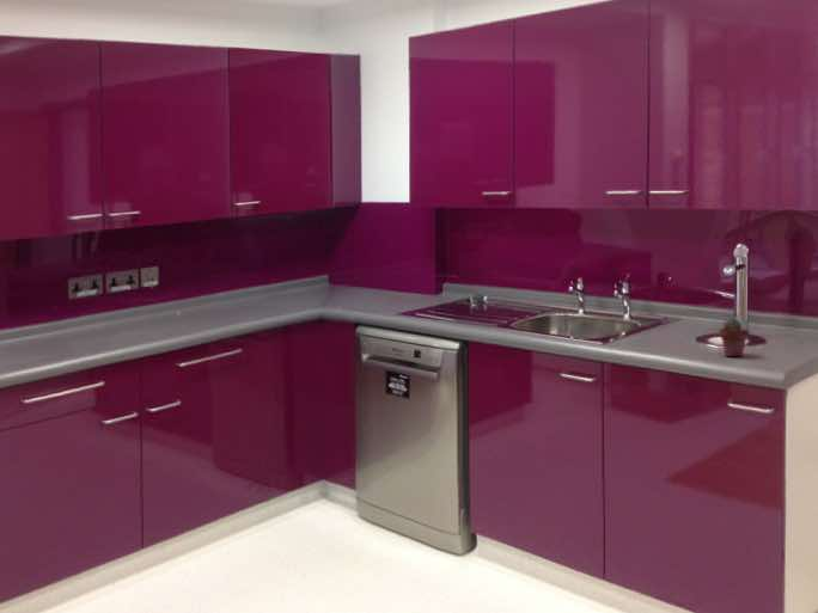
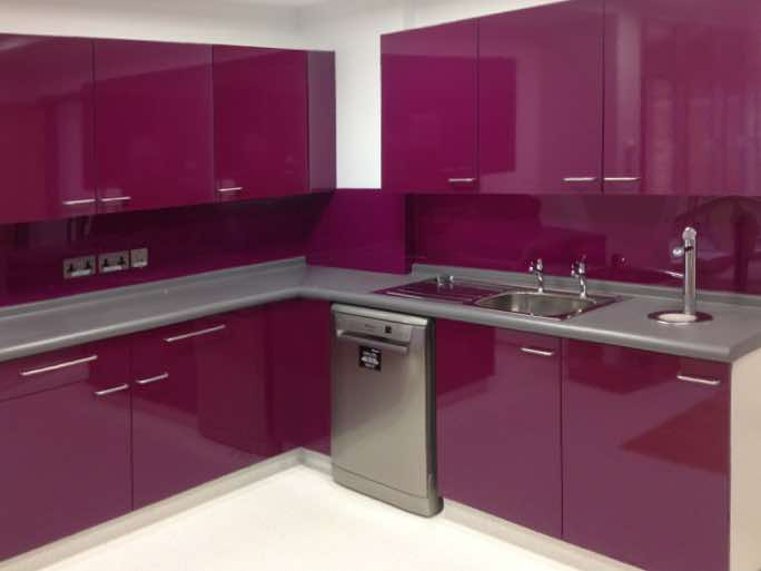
- potted succulent (733, 336)
